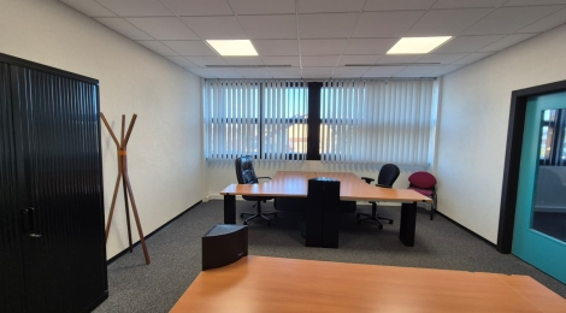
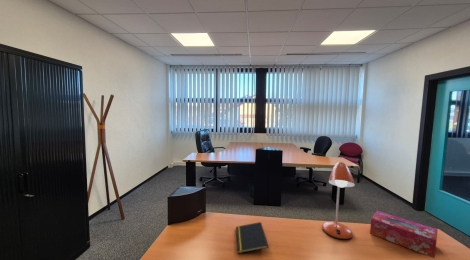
+ tissue box (402, 231)
+ desk lamp (338, 199)
+ notepad (250, 236)
